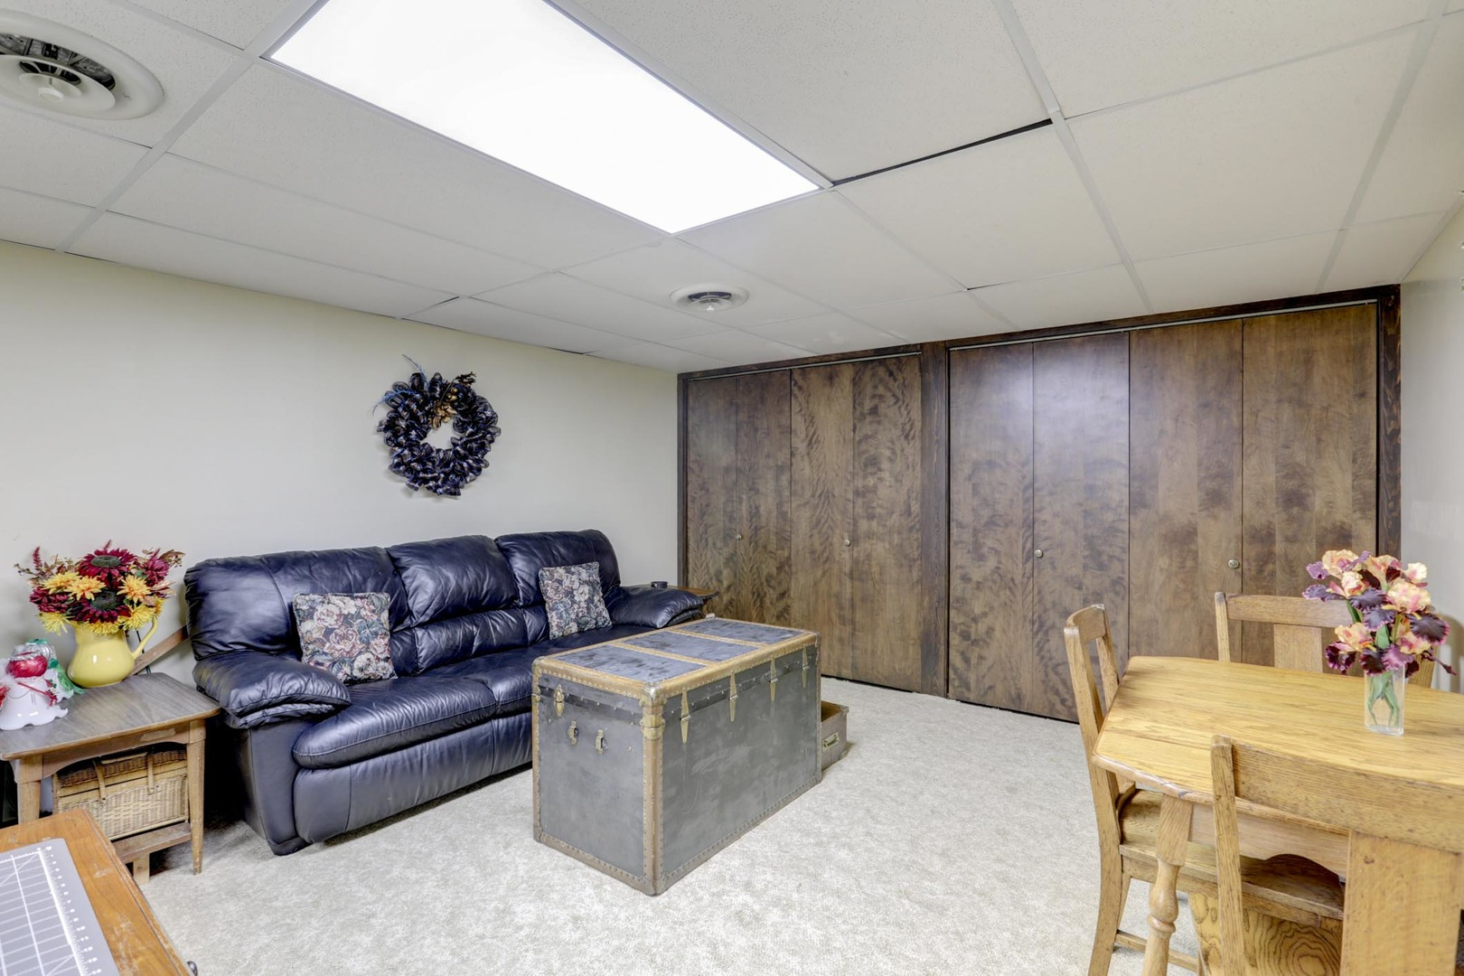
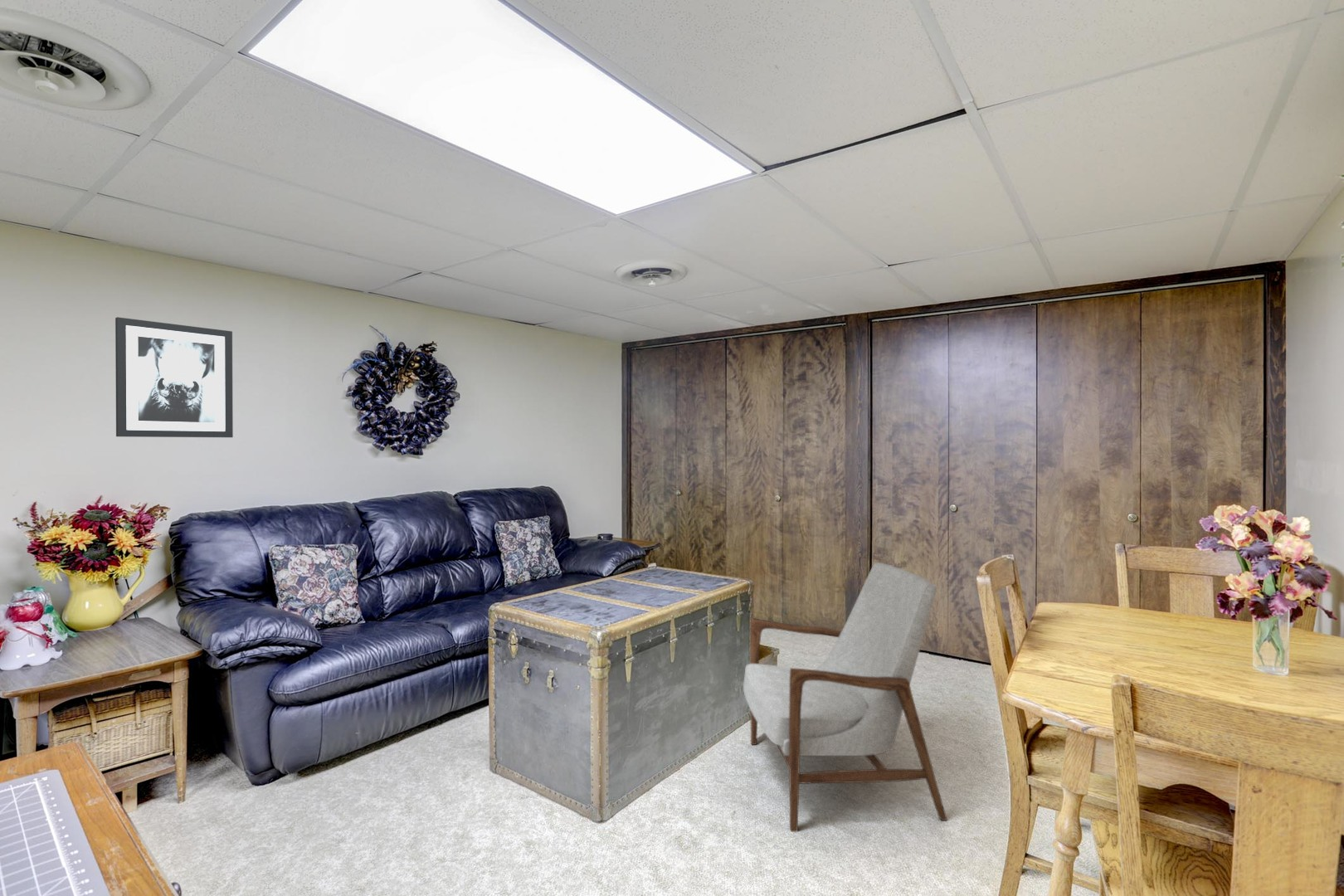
+ armchair (835, 675)
+ wall art (177, 381)
